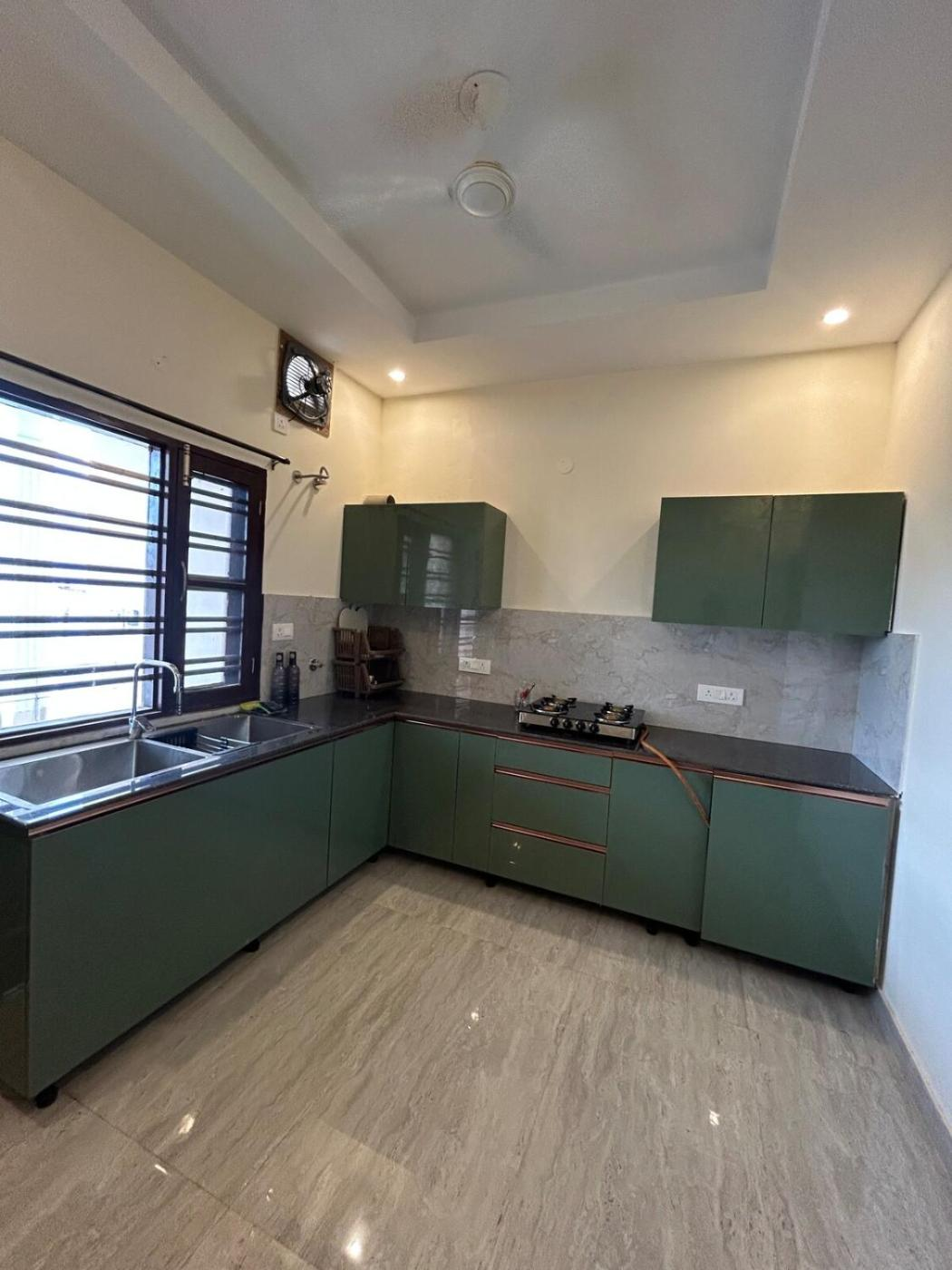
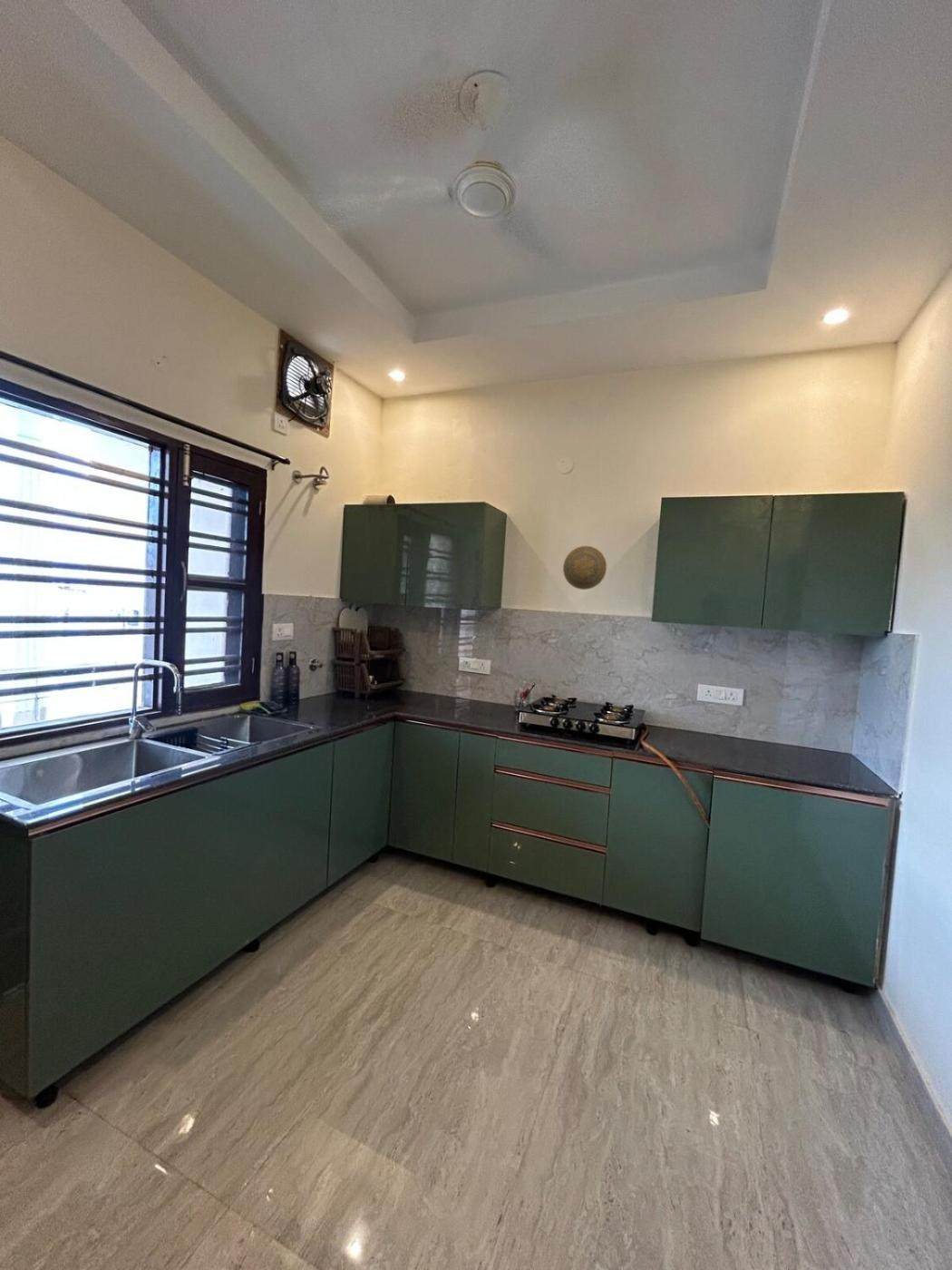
+ decorative plate (584, 567)
